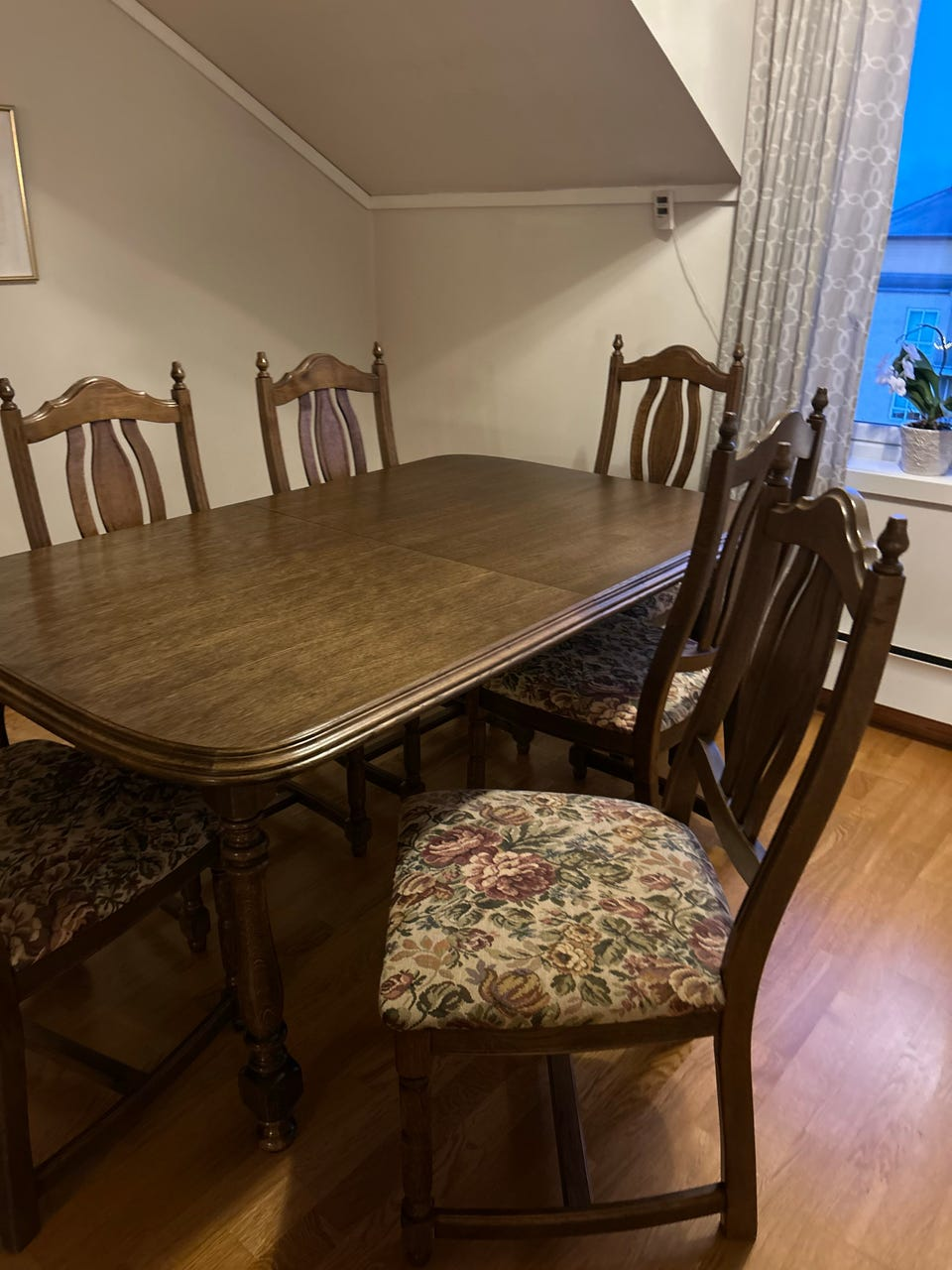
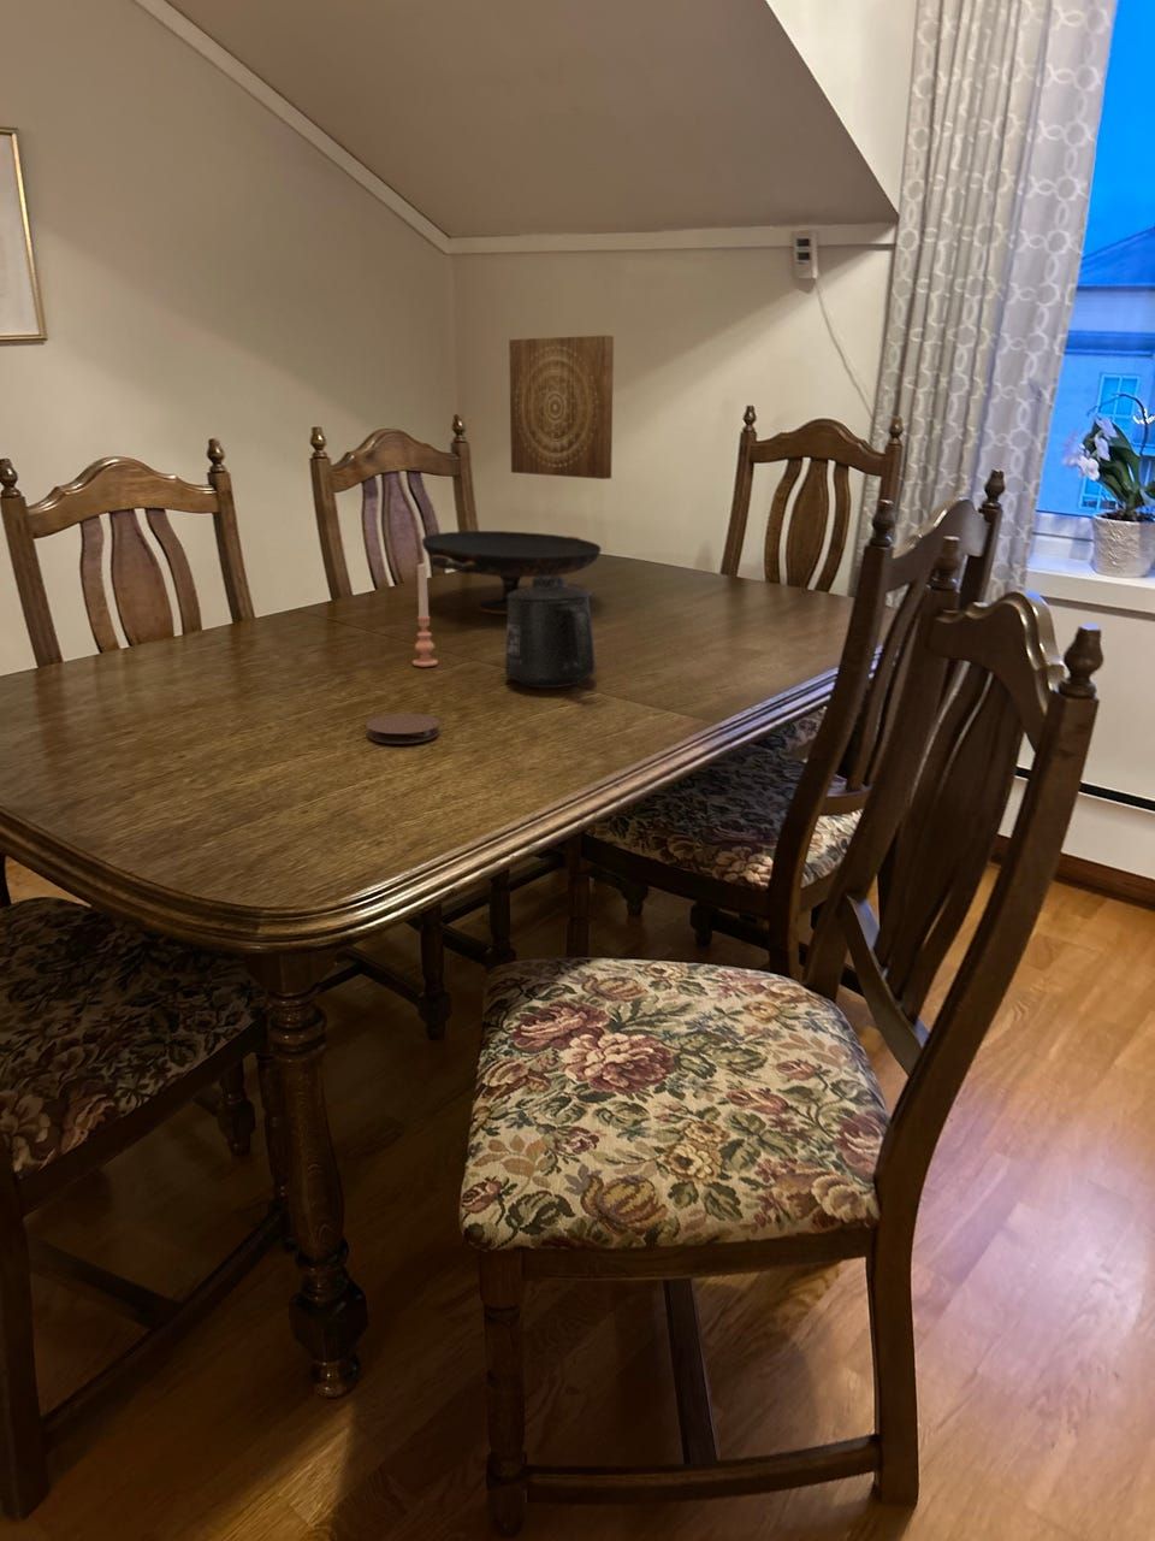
+ coaster (403, 727)
+ candle (423, 613)
+ mug (559, 632)
+ wall art (558, 406)
+ decorative bowl (511, 574)
